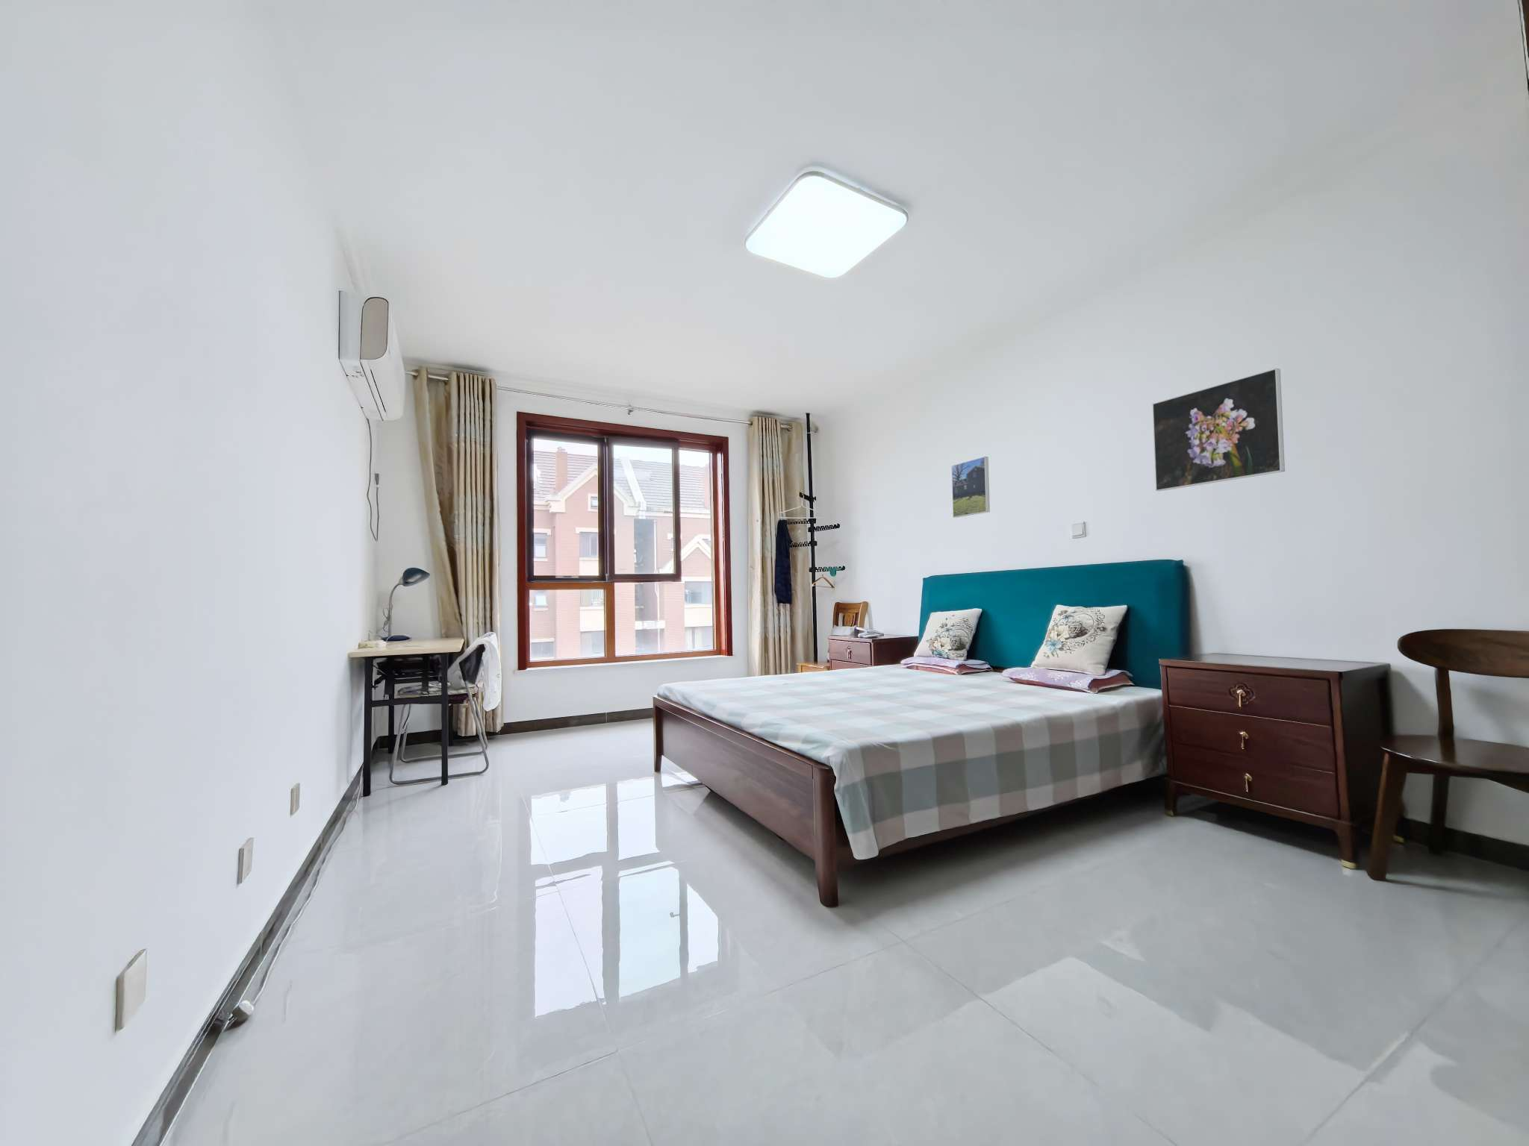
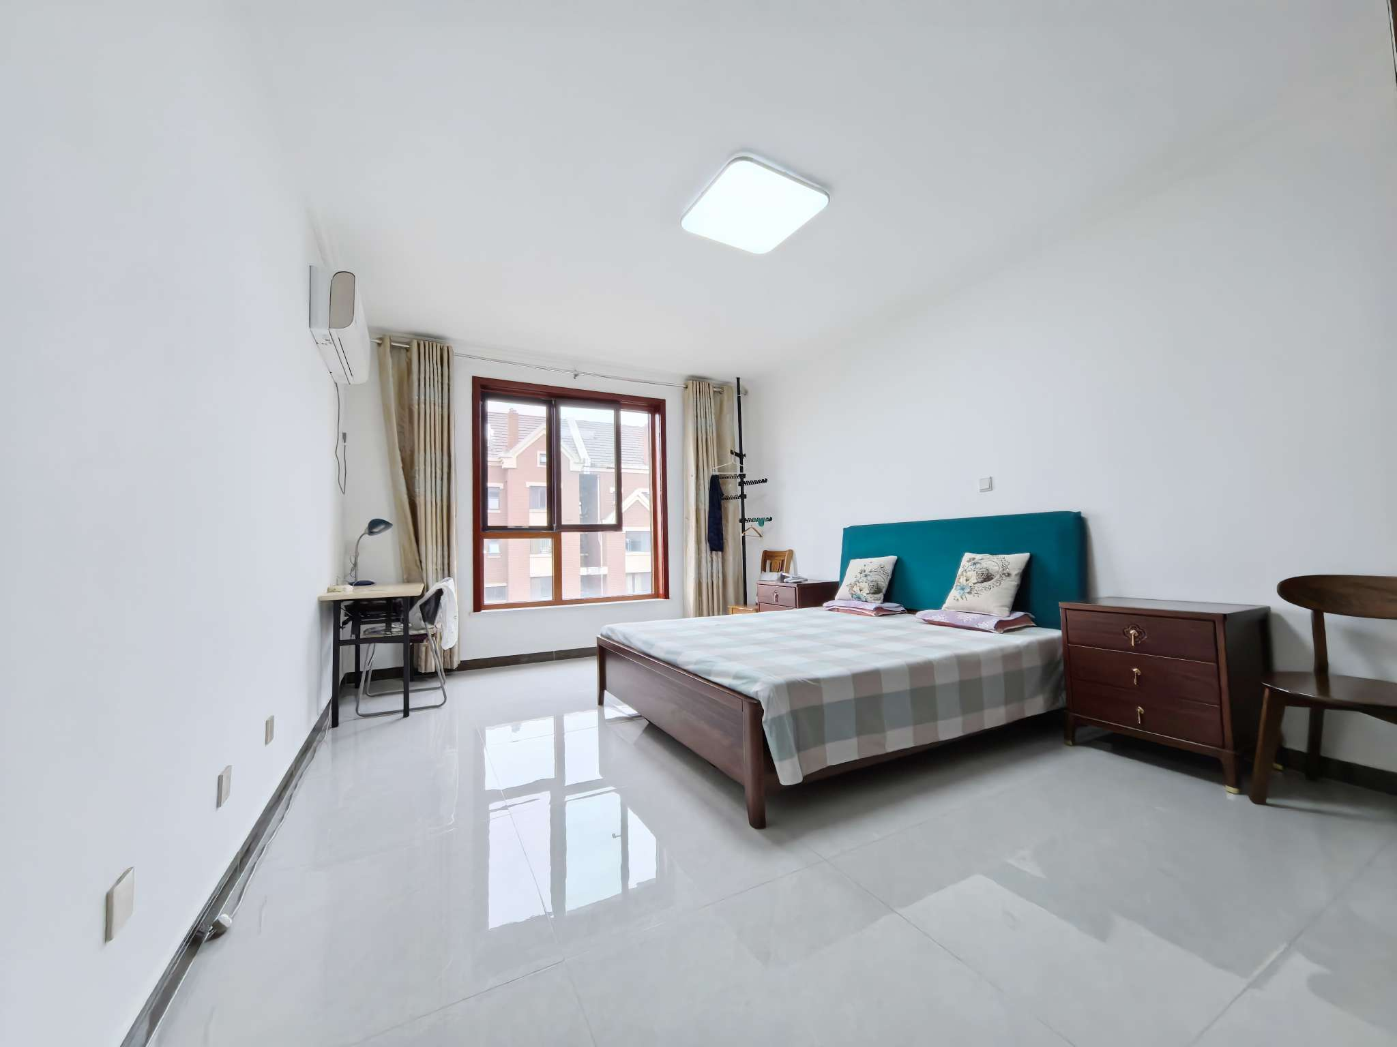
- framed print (970, 488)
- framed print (1212, 435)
